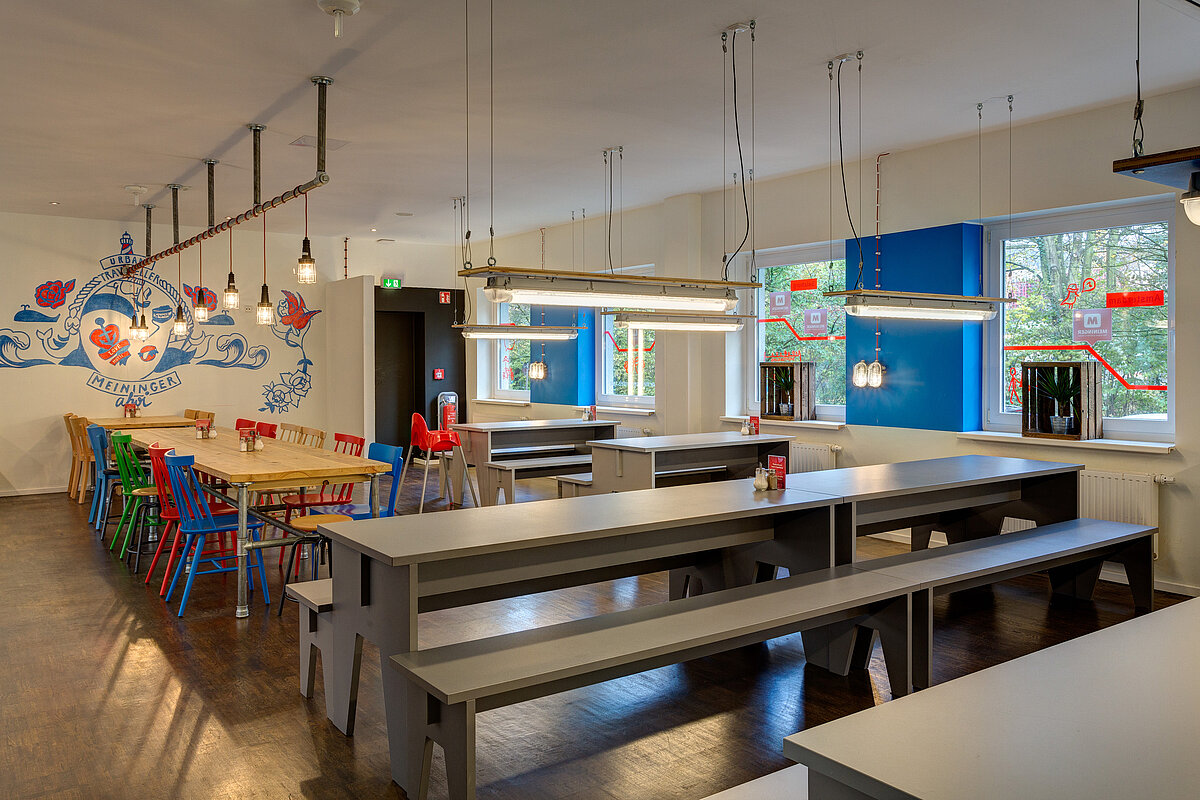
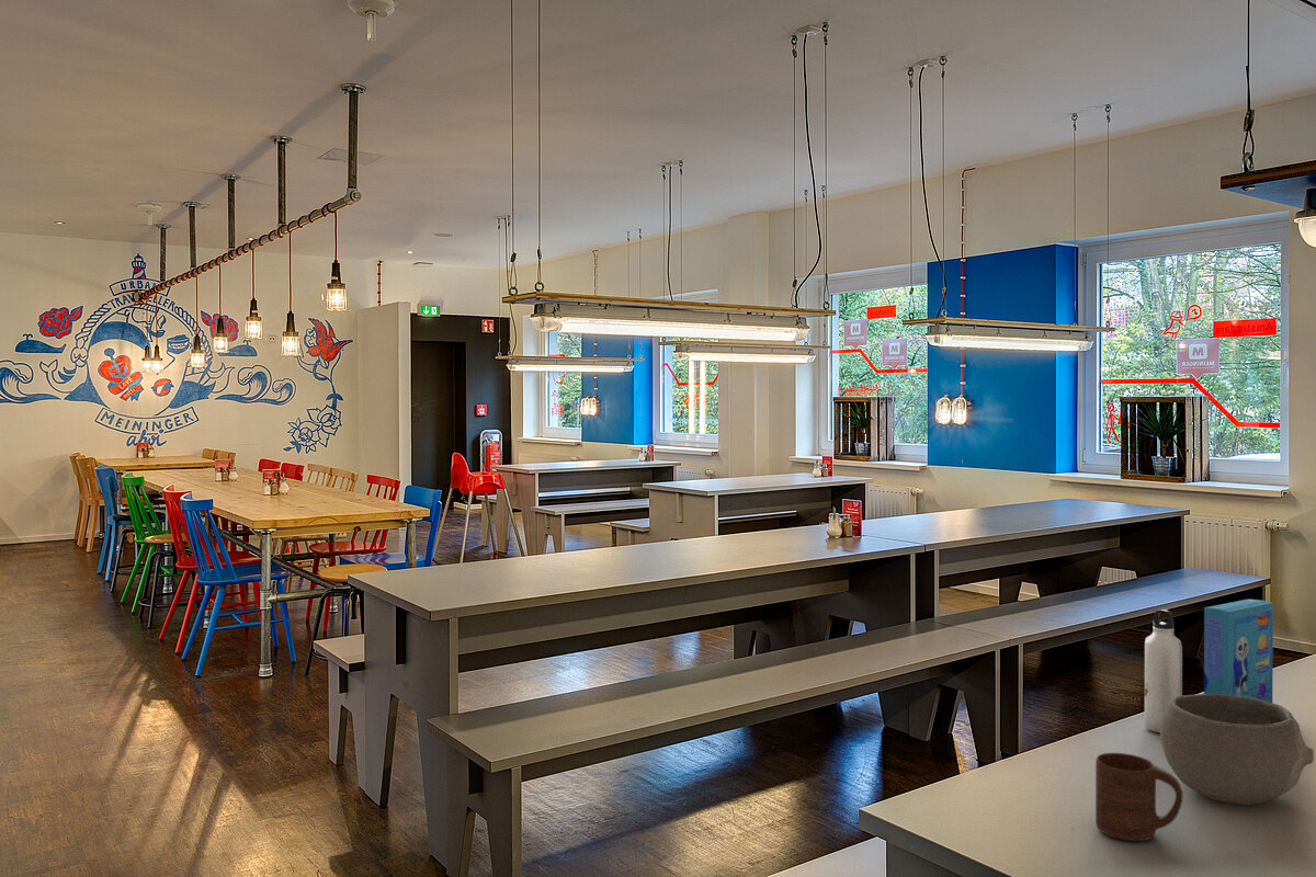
+ bowl (1232, 750)
+ cup (1134, 797)
+ cereal box (1238, 662)
+ water bottle (1162, 669)
